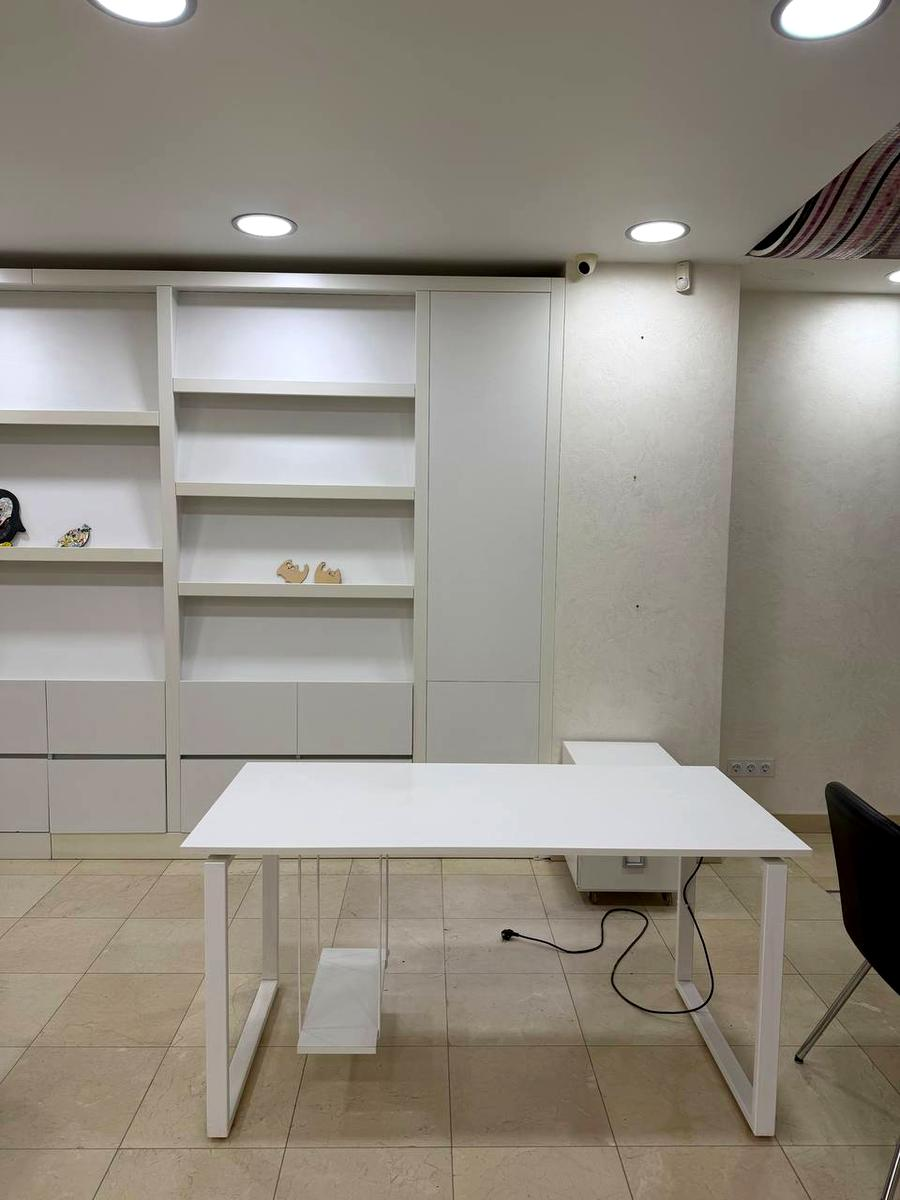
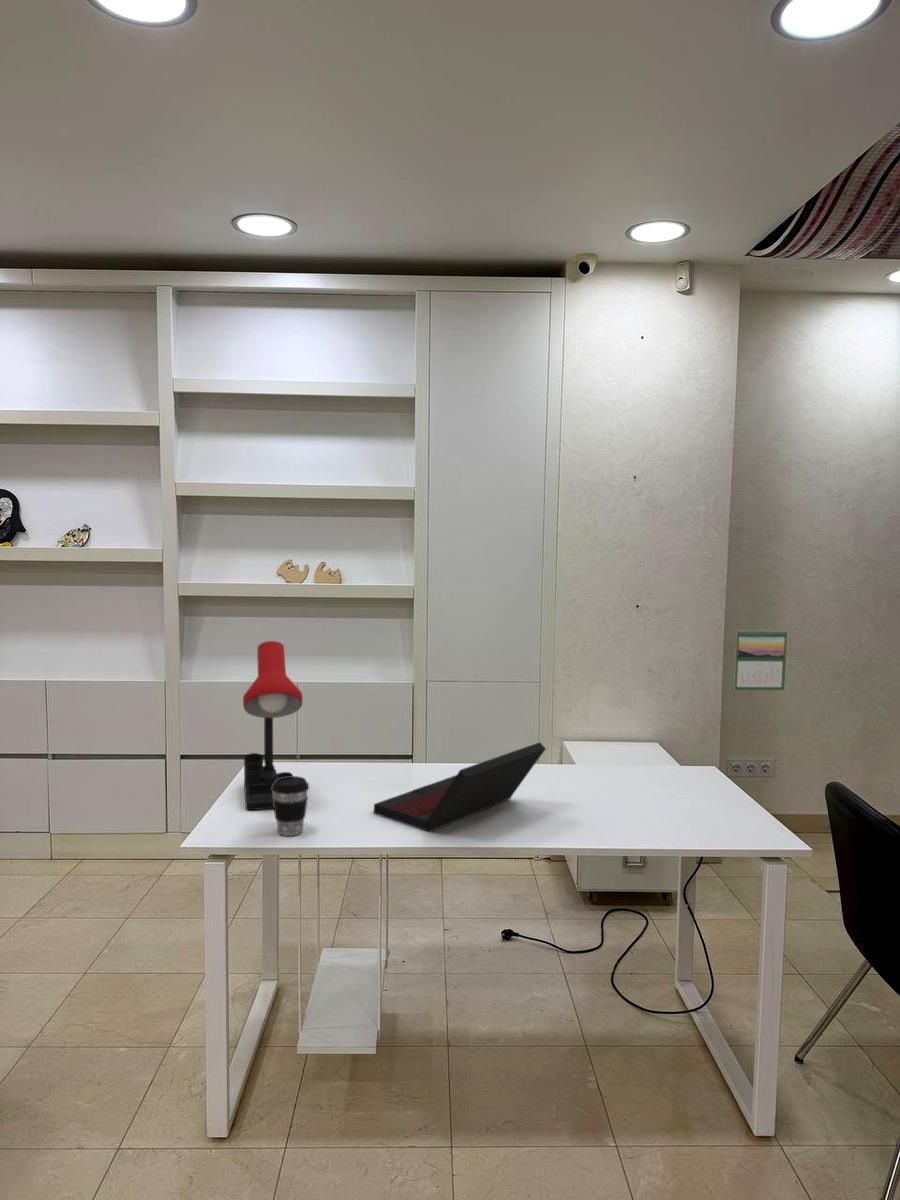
+ desk lamp (270, 719)
+ calendar (760, 659)
+ laptop (460, 778)
+ coffee cup (290, 806)
